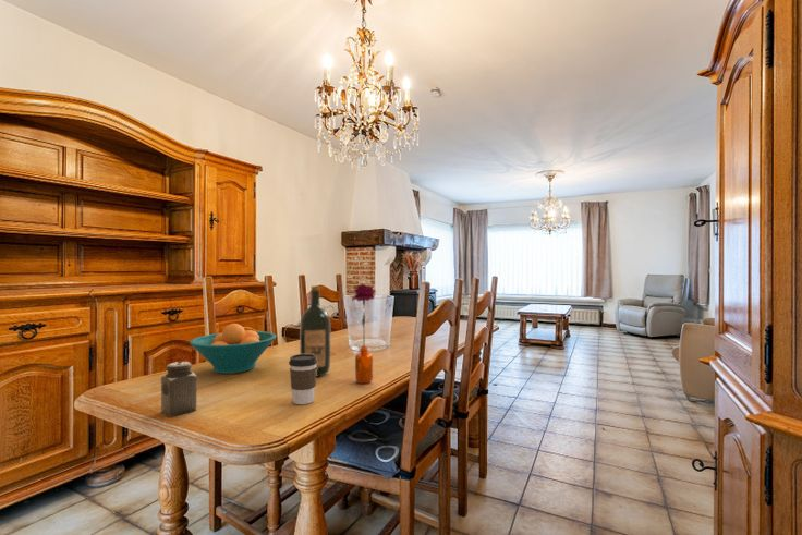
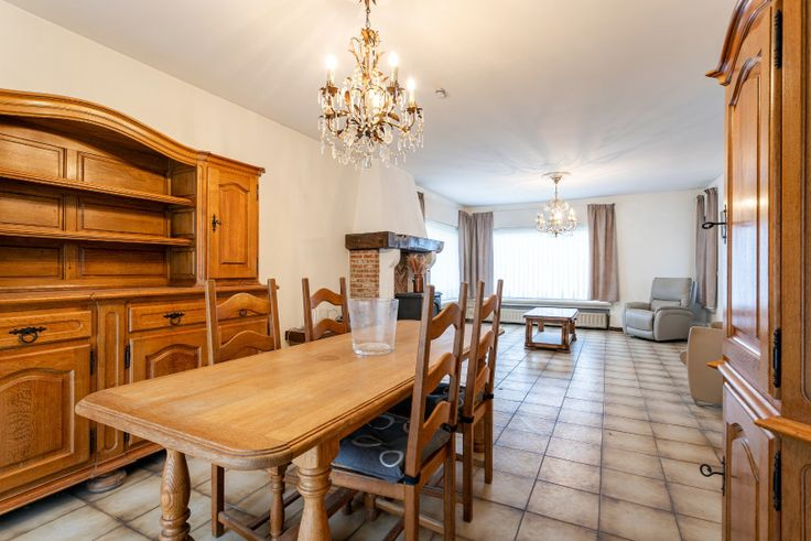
- flower (364, 332)
- wine bottle (315, 329)
- fruit bowl (234, 345)
- coffee cup (303, 378)
- salt shaker (179, 386)
